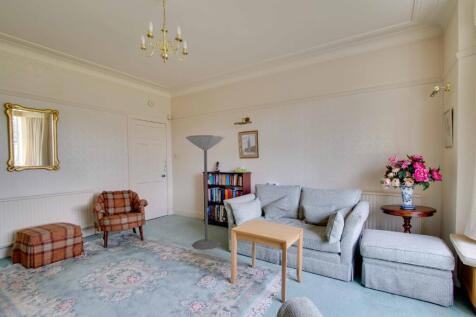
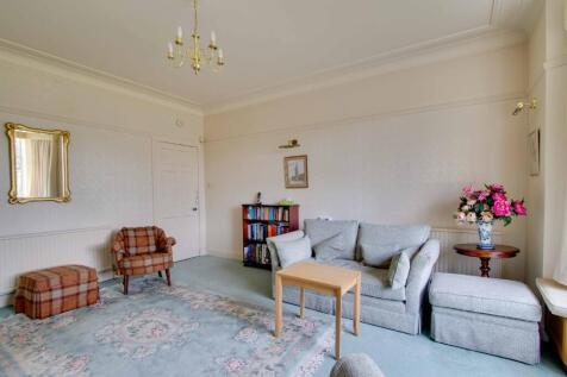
- floor lamp (205, 190)
